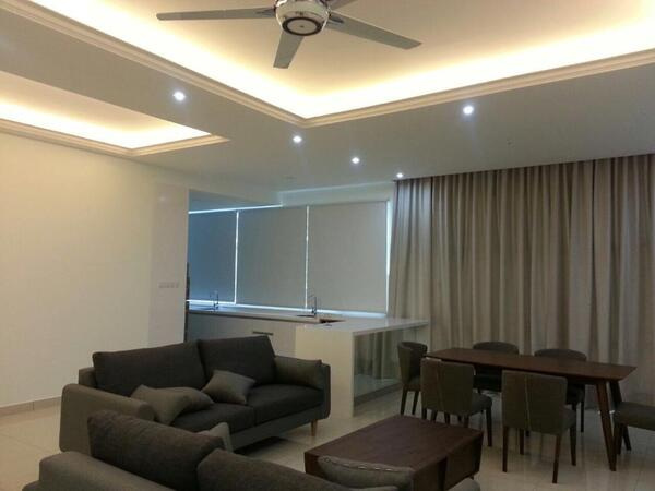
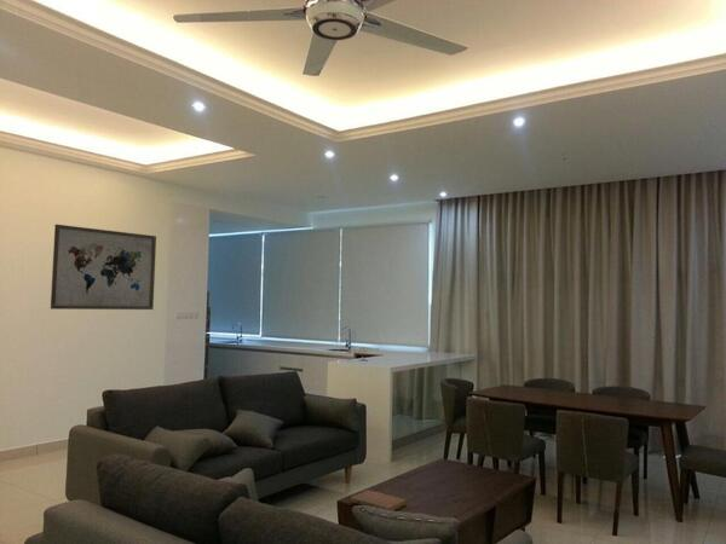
+ wall art (106, 270)
+ notebook (378, 500)
